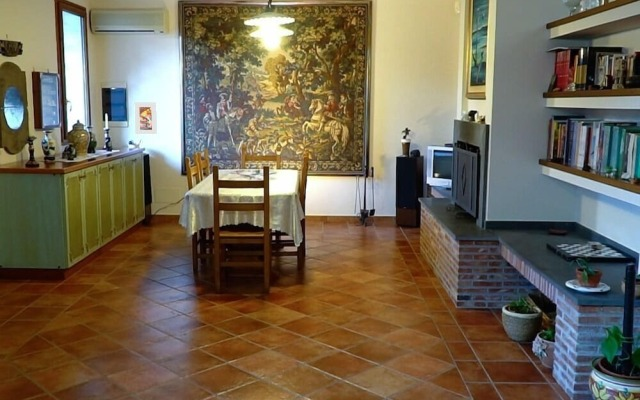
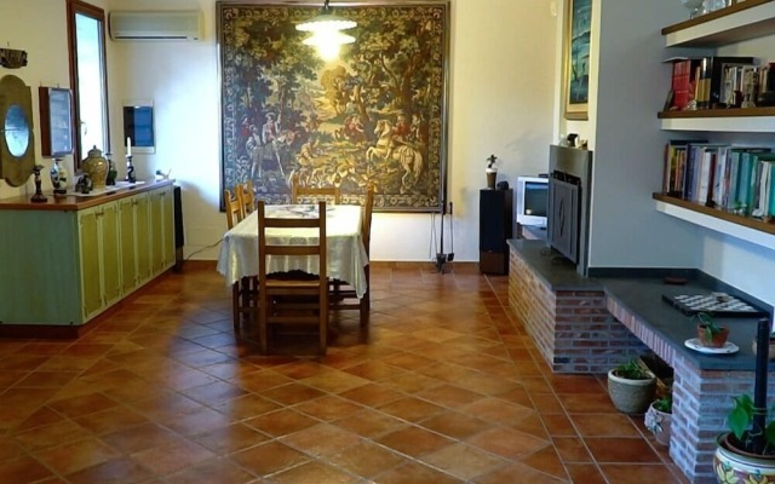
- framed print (145, 118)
